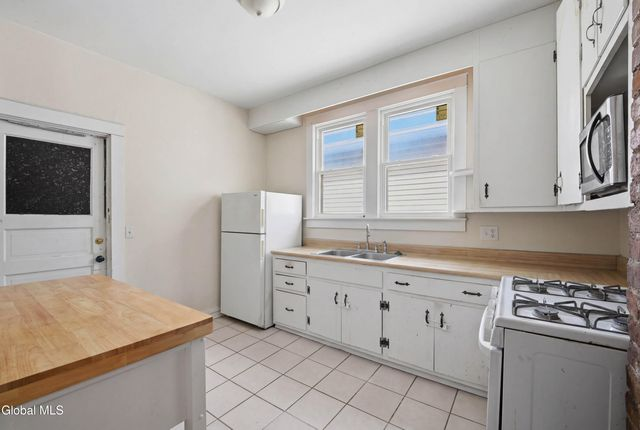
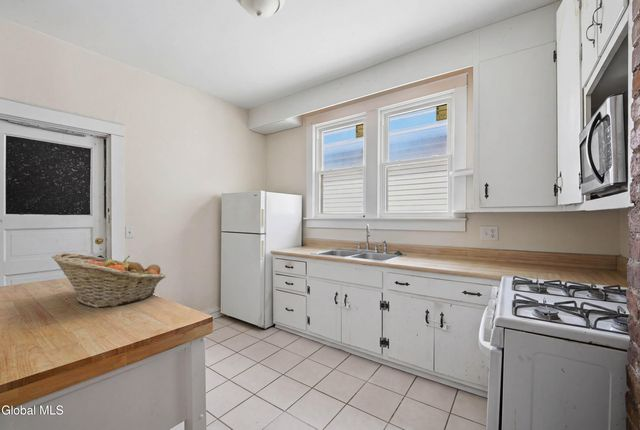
+ fruit basket (112, 274)
